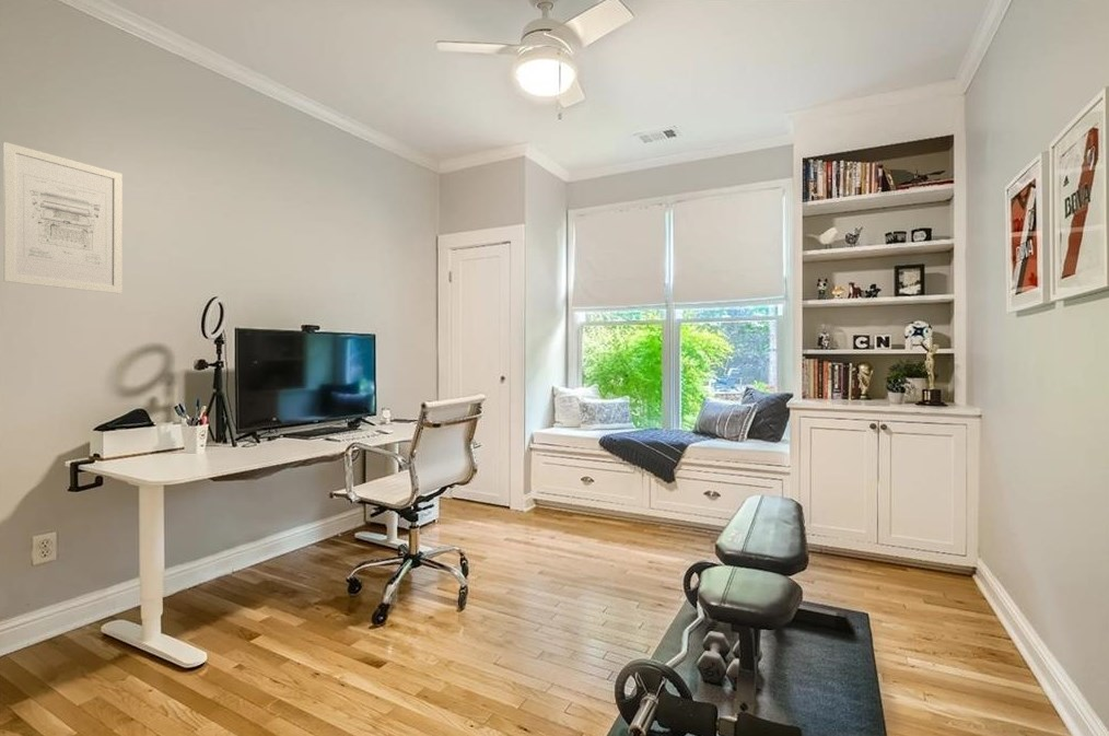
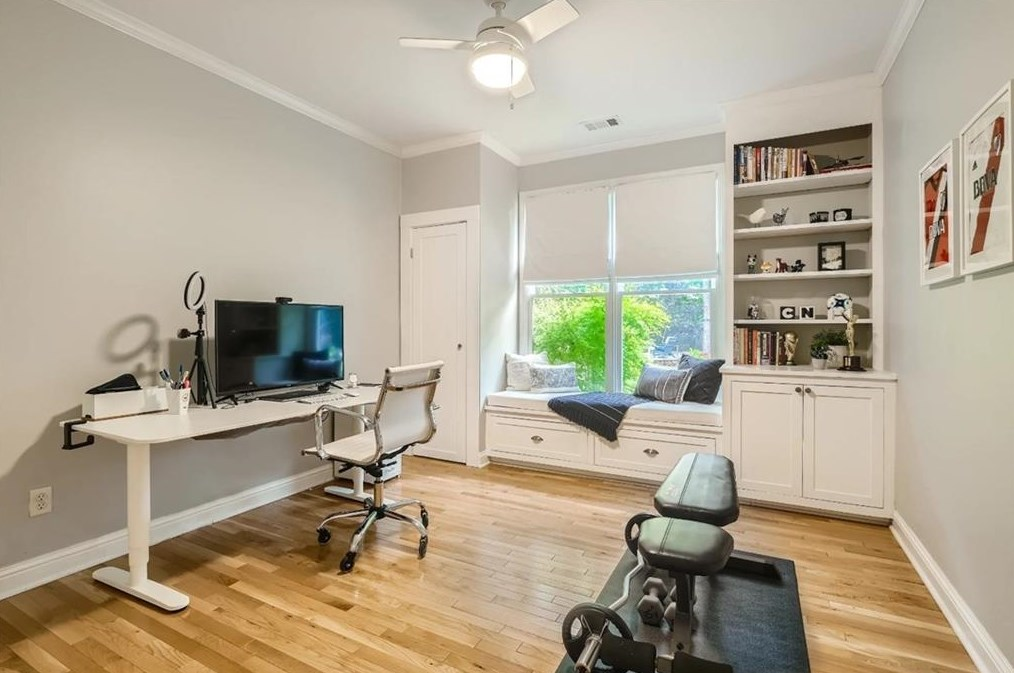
- wall art (67, 223)
